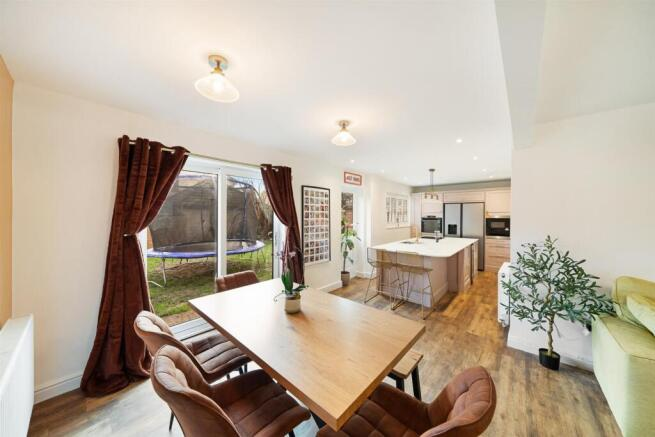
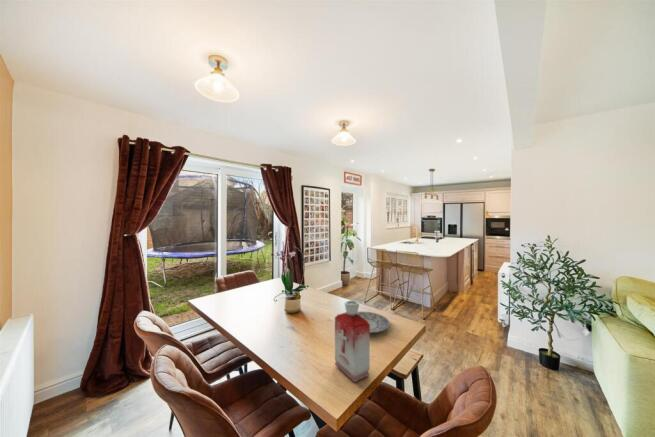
+ plate (368, 322)
+ bottle (351, 336)
